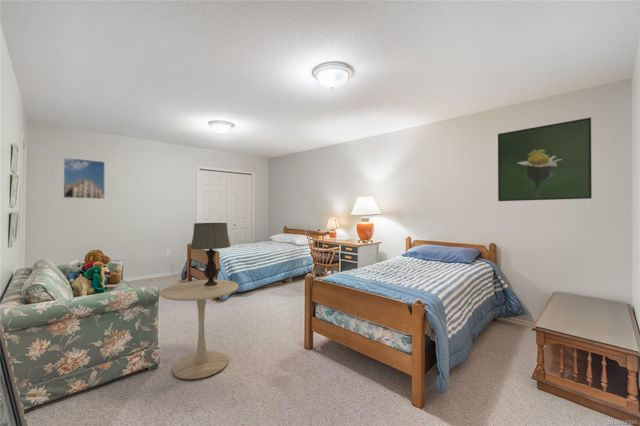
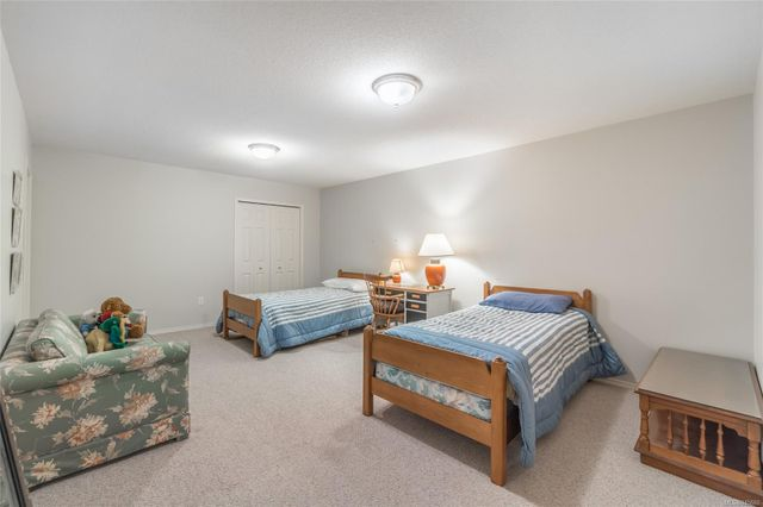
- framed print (540, 163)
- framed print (84, 179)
- side table (201, 326)
- table lamp (210, 253)
